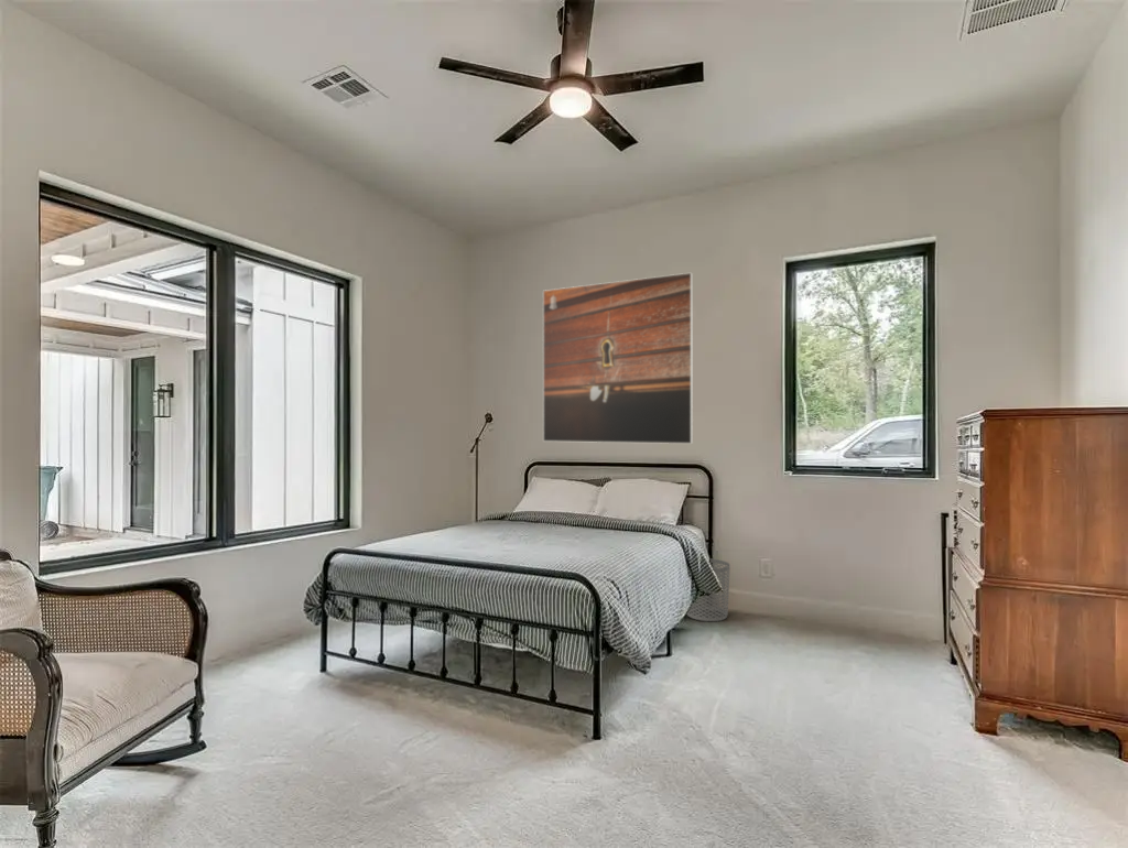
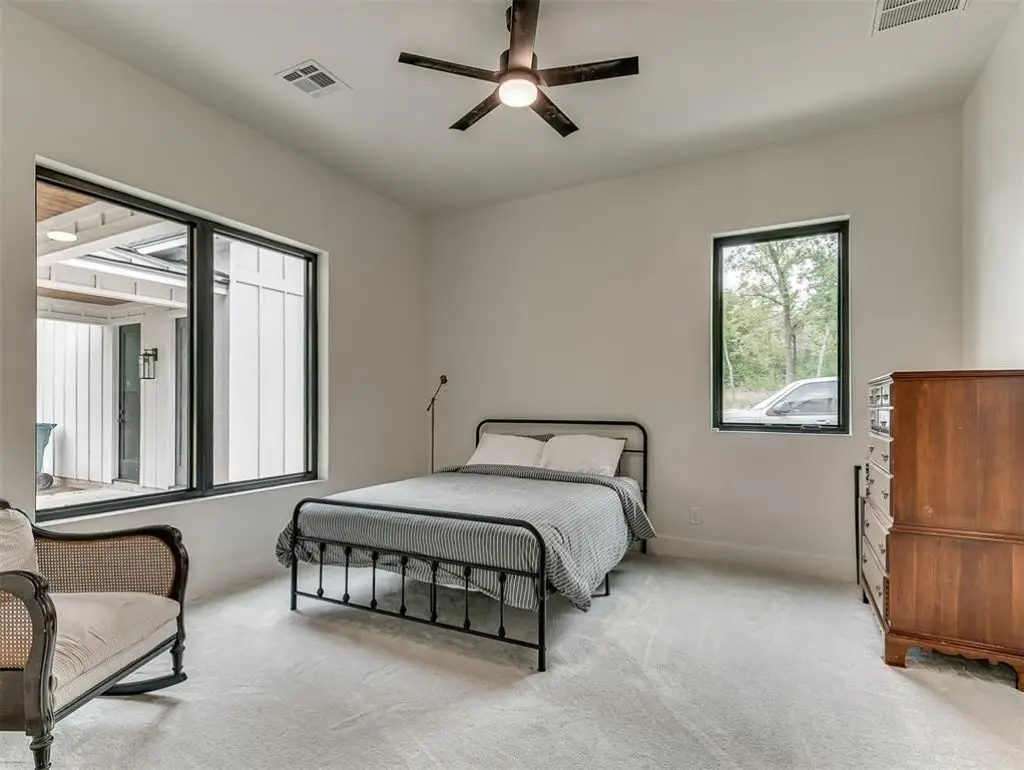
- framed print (612, 362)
- waste bin (709, 595)
